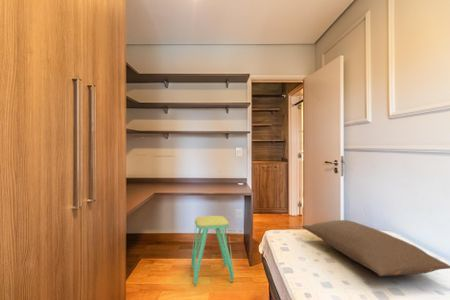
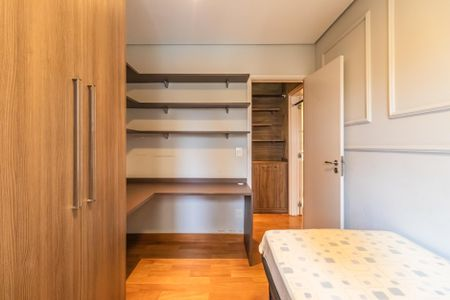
- stool (204, 245)
- pillow (361, 243)
